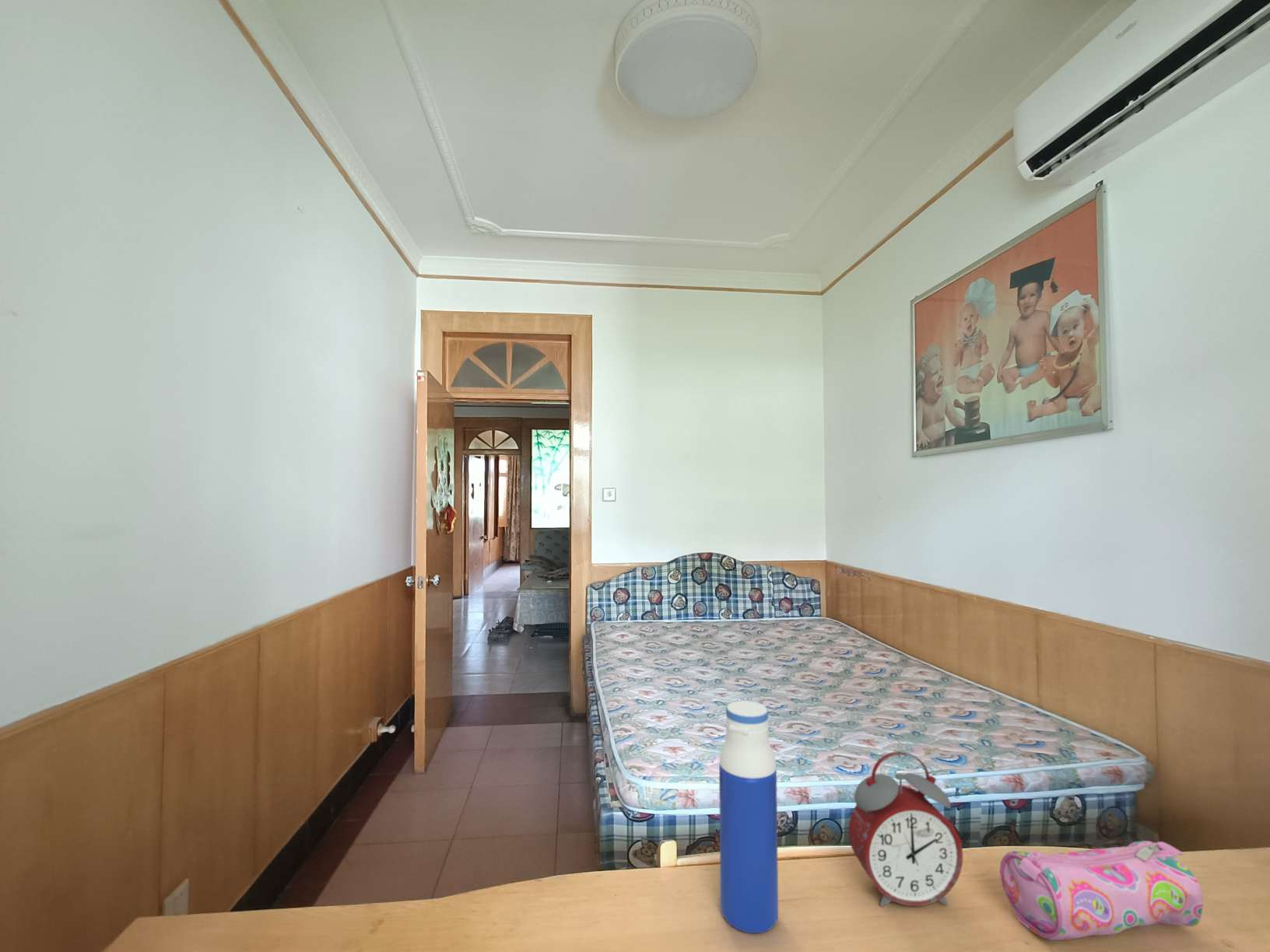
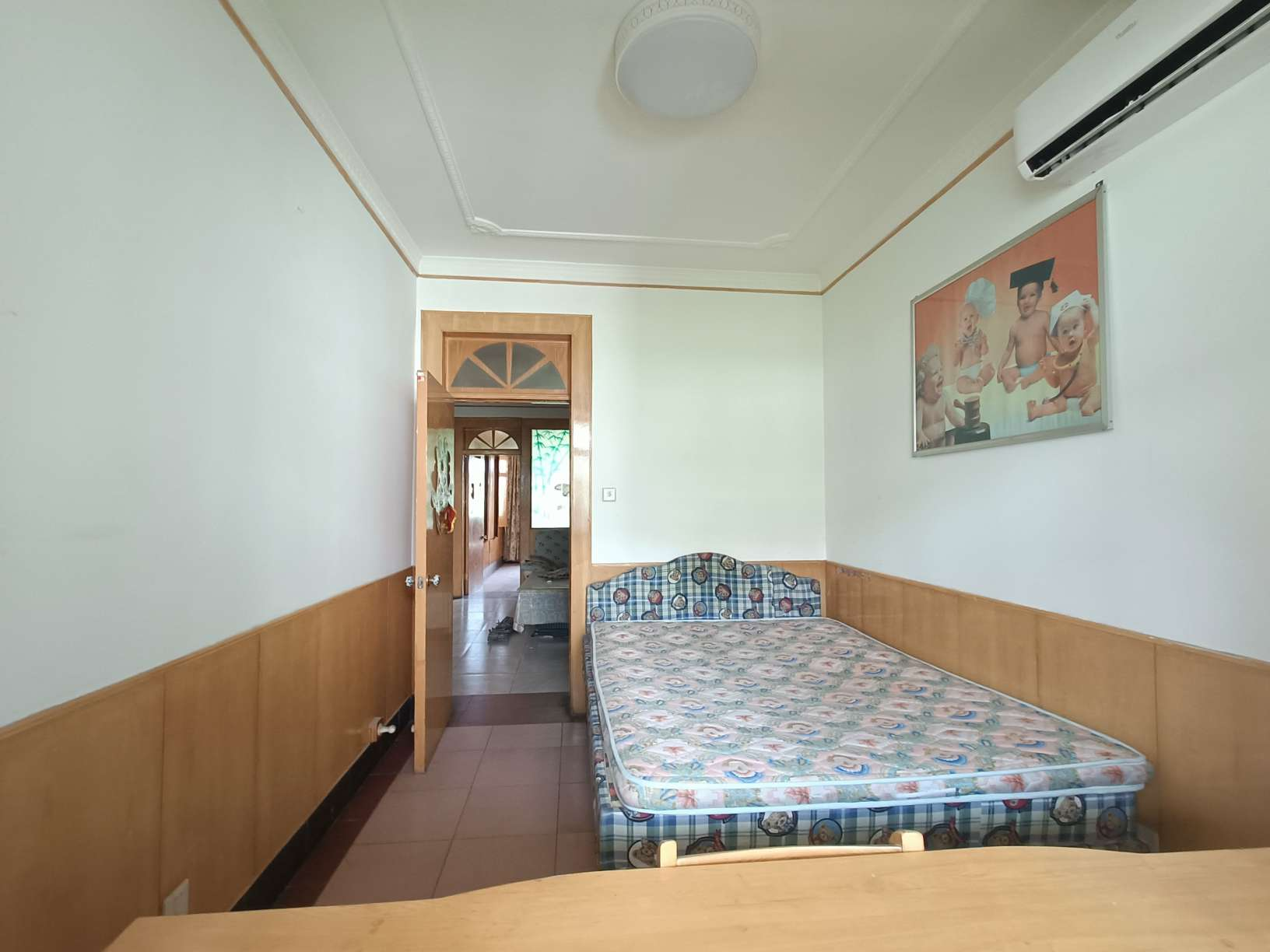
- alarm clock (902, 822)
- water bottle (748, 809)
- pencil case (1100, 885)
